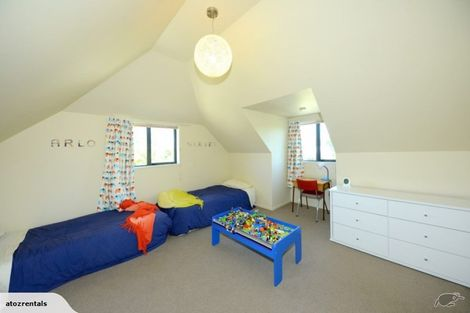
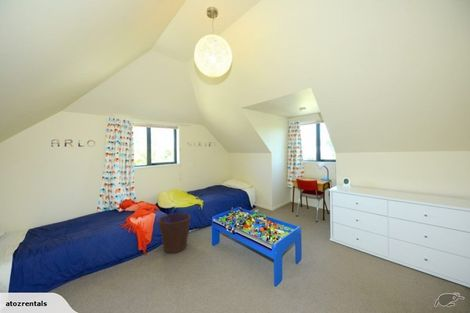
+ basket (175, 232)
